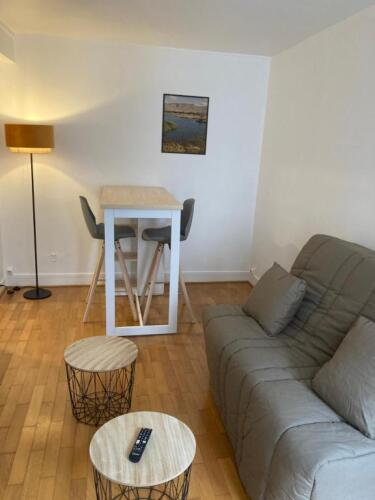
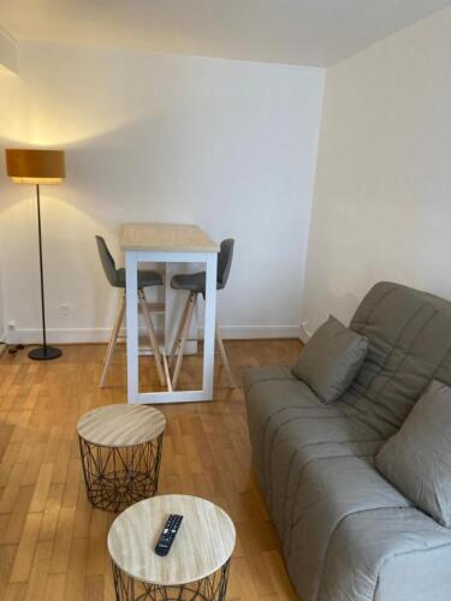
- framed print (185, 125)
